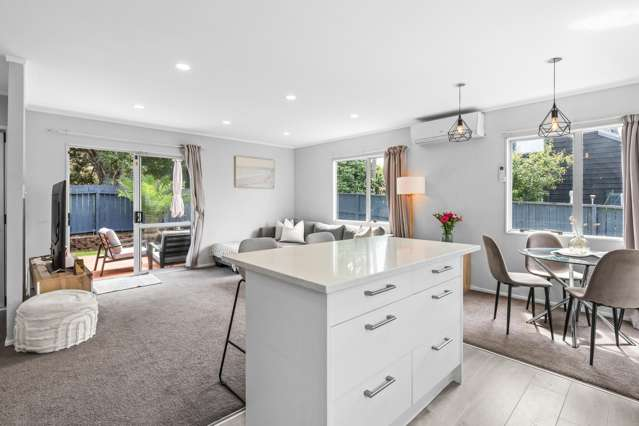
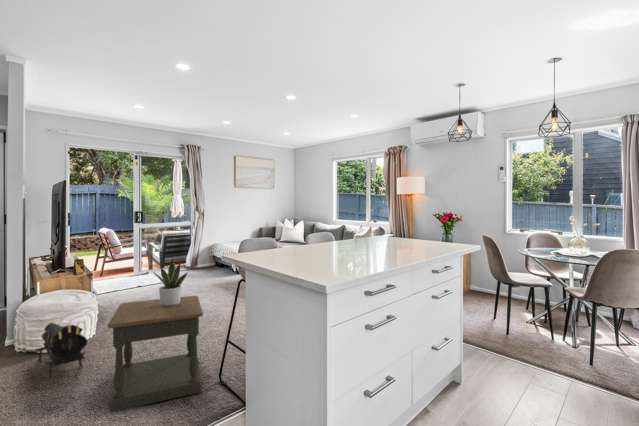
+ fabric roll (60, 340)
+ potted plant (169, 280)
+ side table (156, 338)
